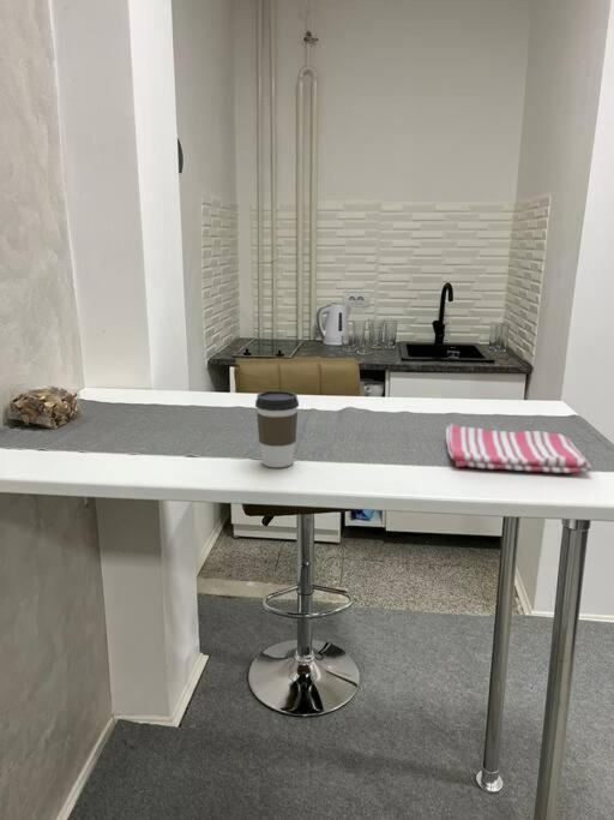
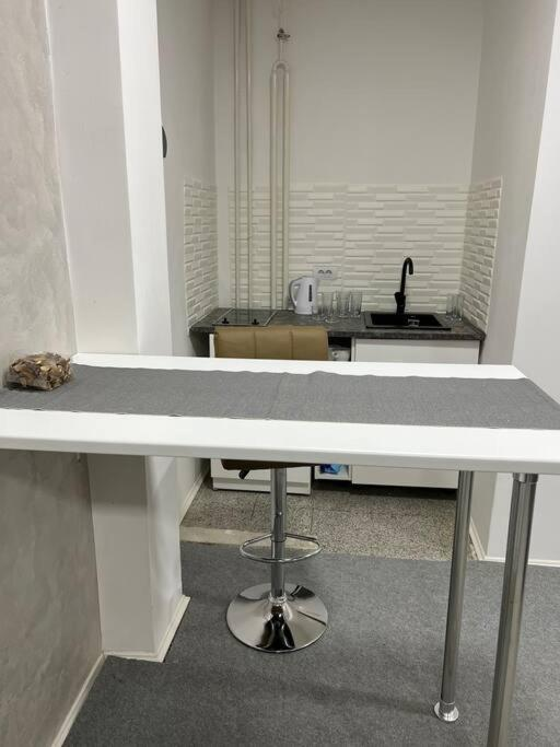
- coffee cup (277, 429)
- dish towel (513, 447)
